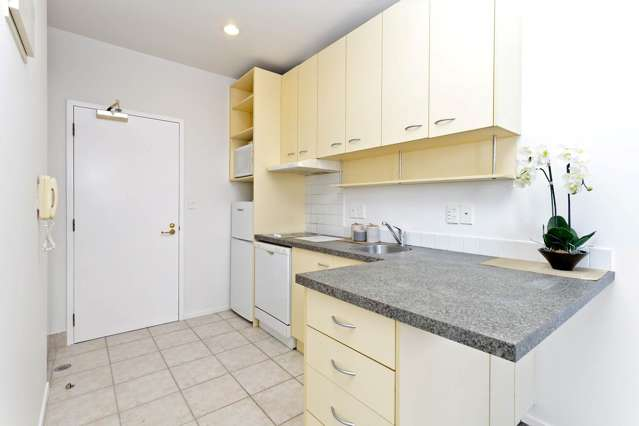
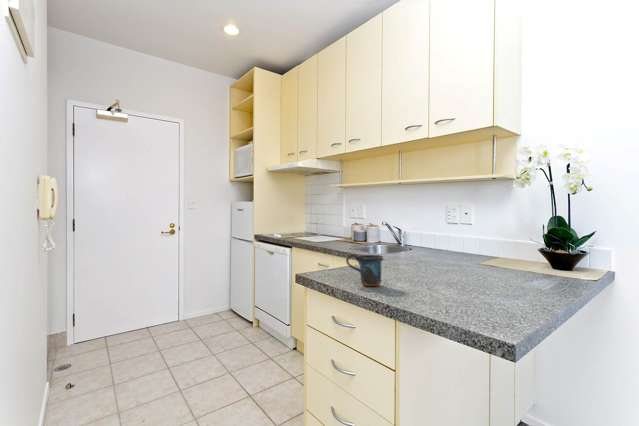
+ mug (365, 269)
